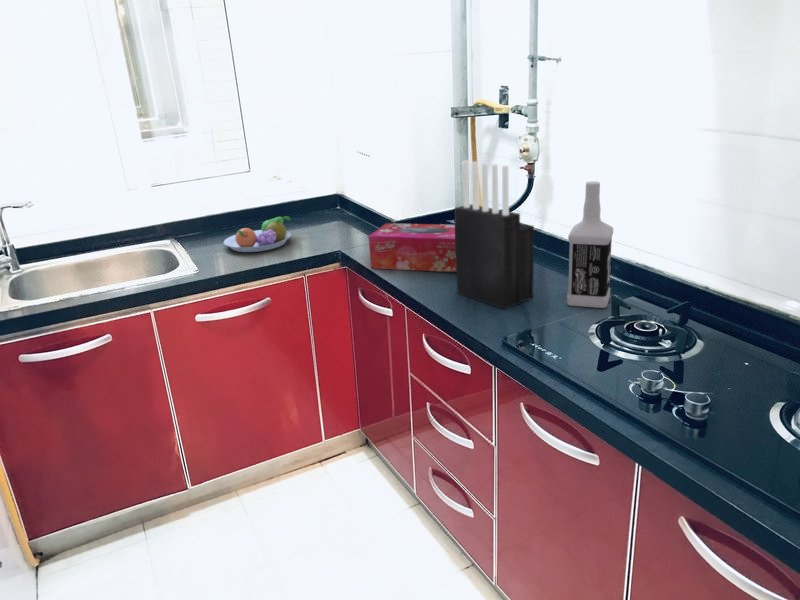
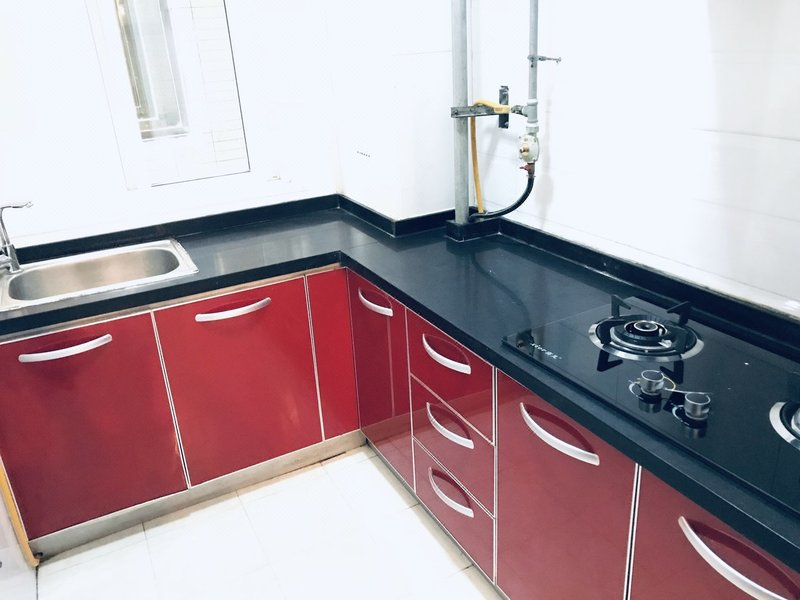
- fruit bowl (259, 231)
- vodka (590, 243)
- tissue box (423, 246)
- knife block (496, 230)
